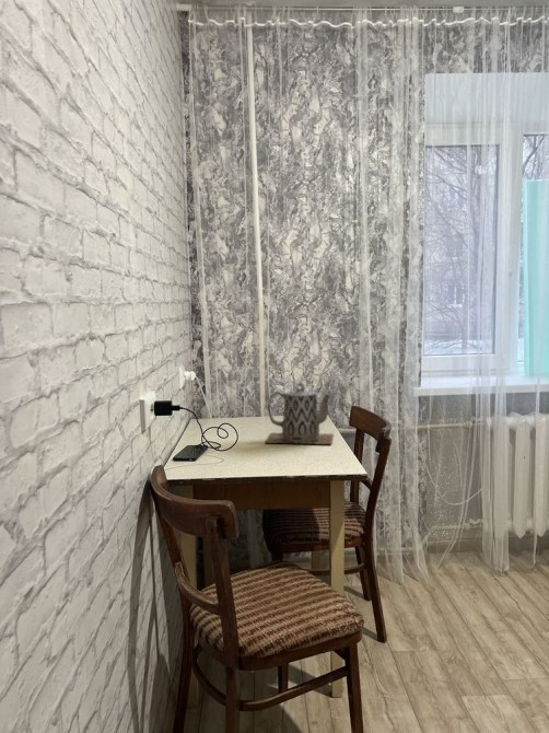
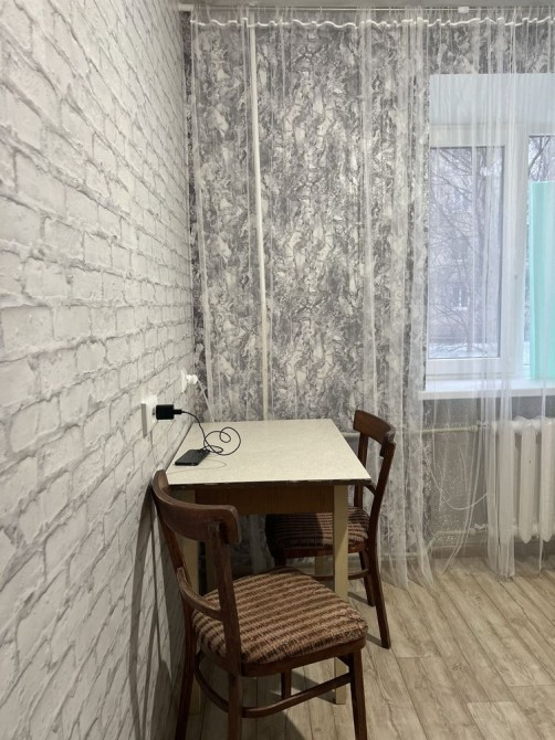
- teapot (300, 410)
